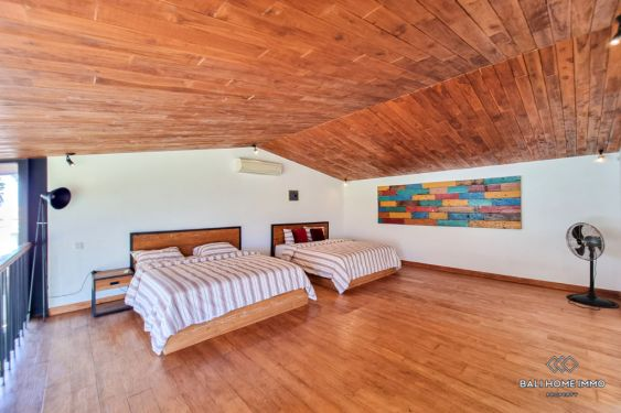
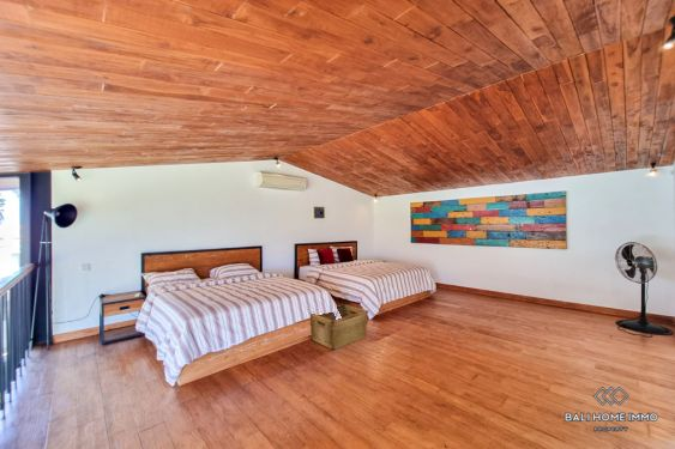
+ hamper (338, 324)
